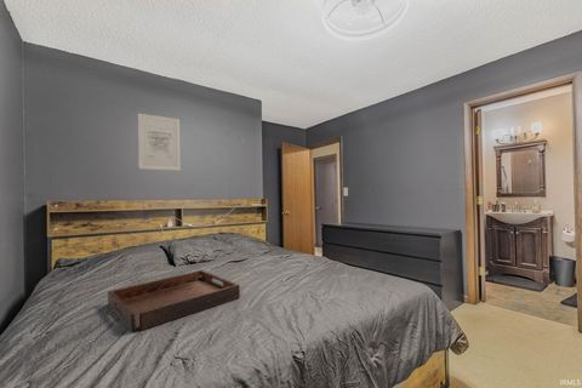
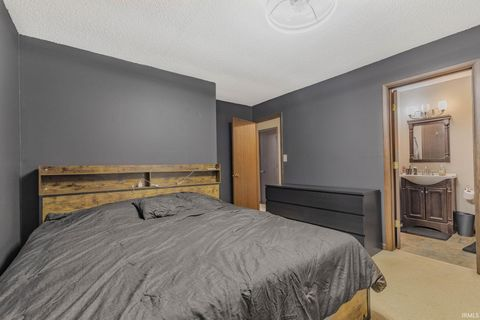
- serving tray (175, 293)
- wall art (159, 142)
